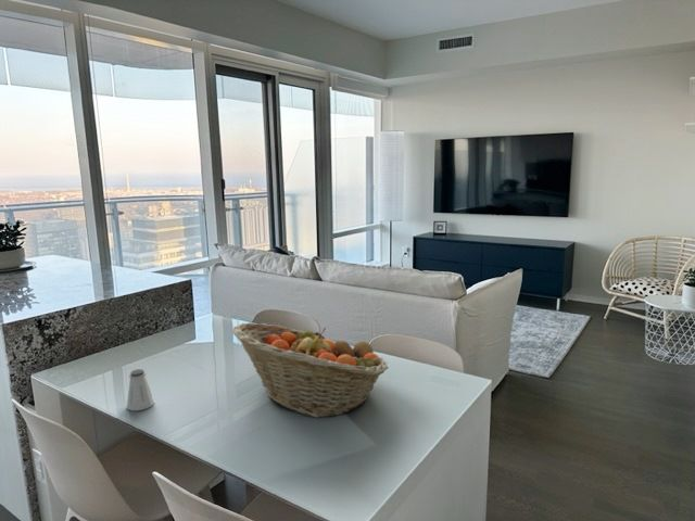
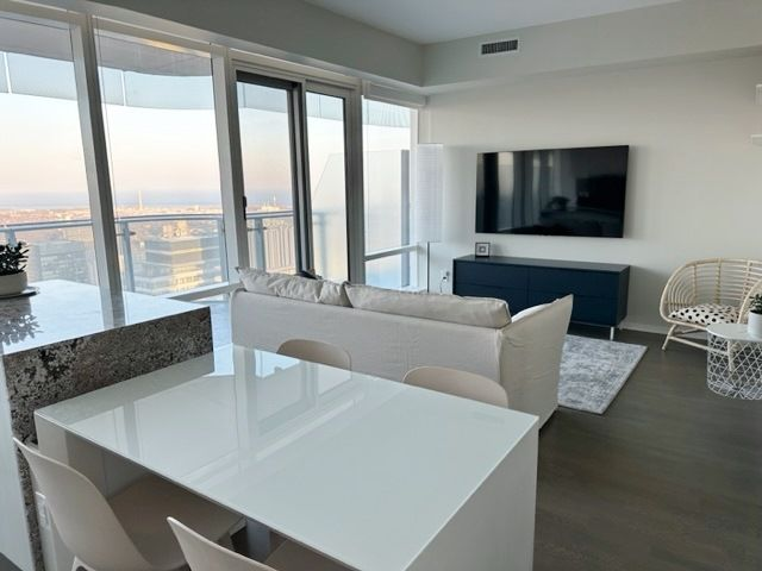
- saltshaker (138, 387)
- fruit basket (308, 358)
